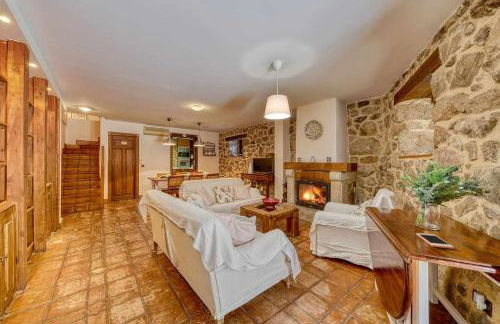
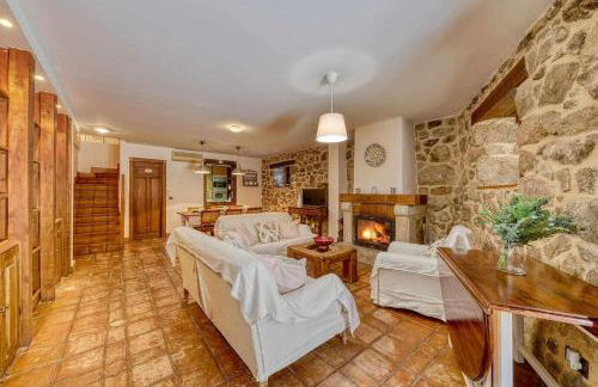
- cell phone (433, 240)
